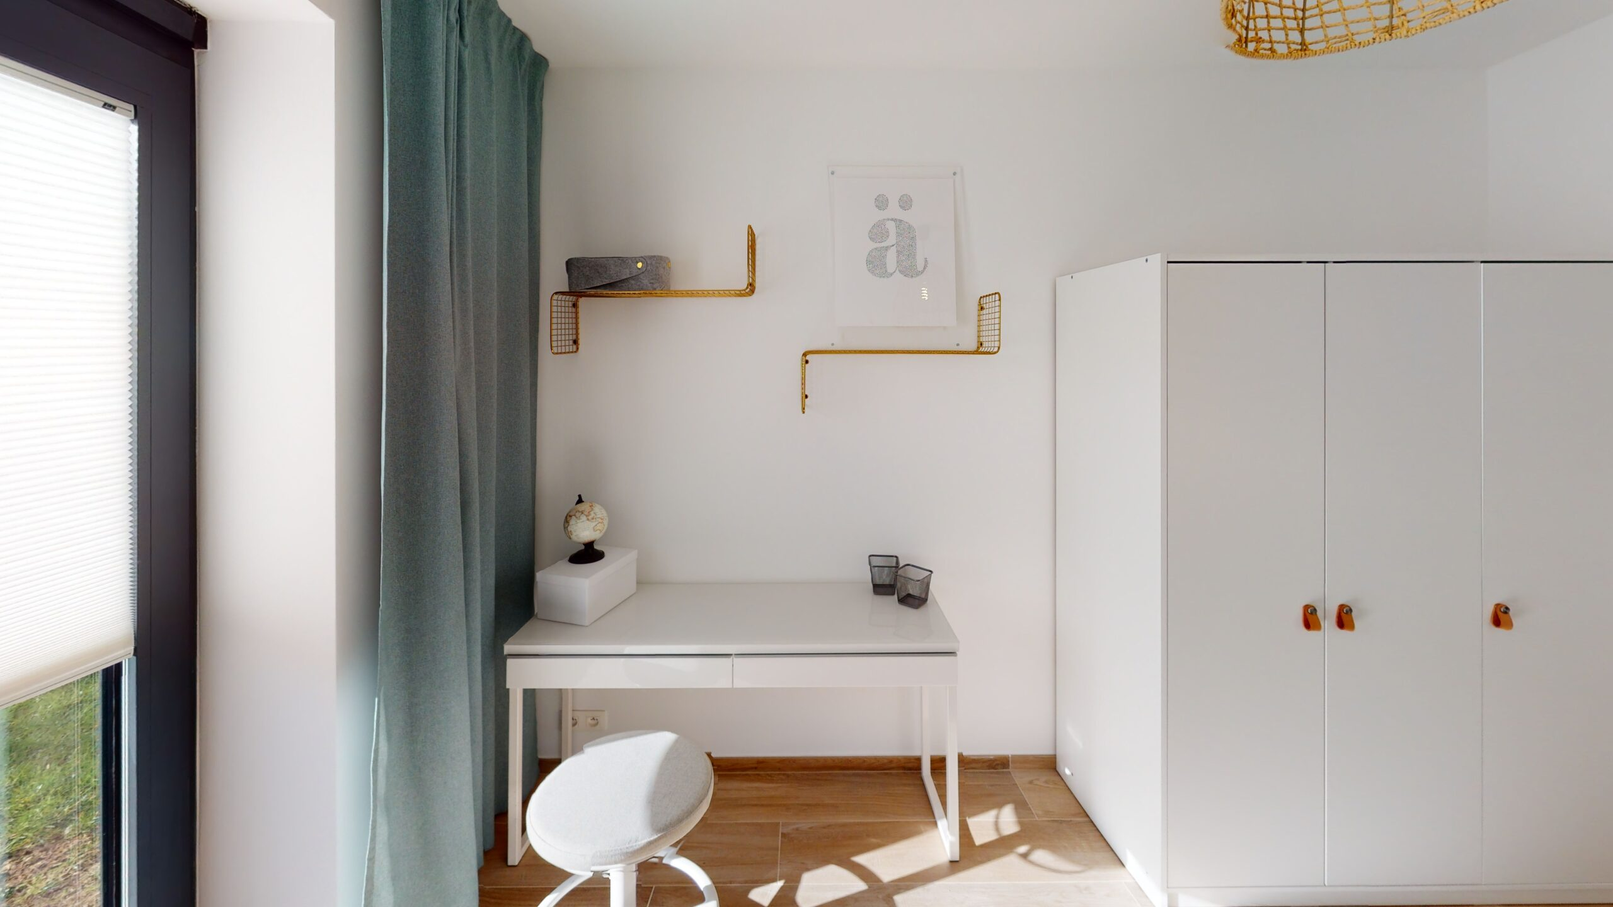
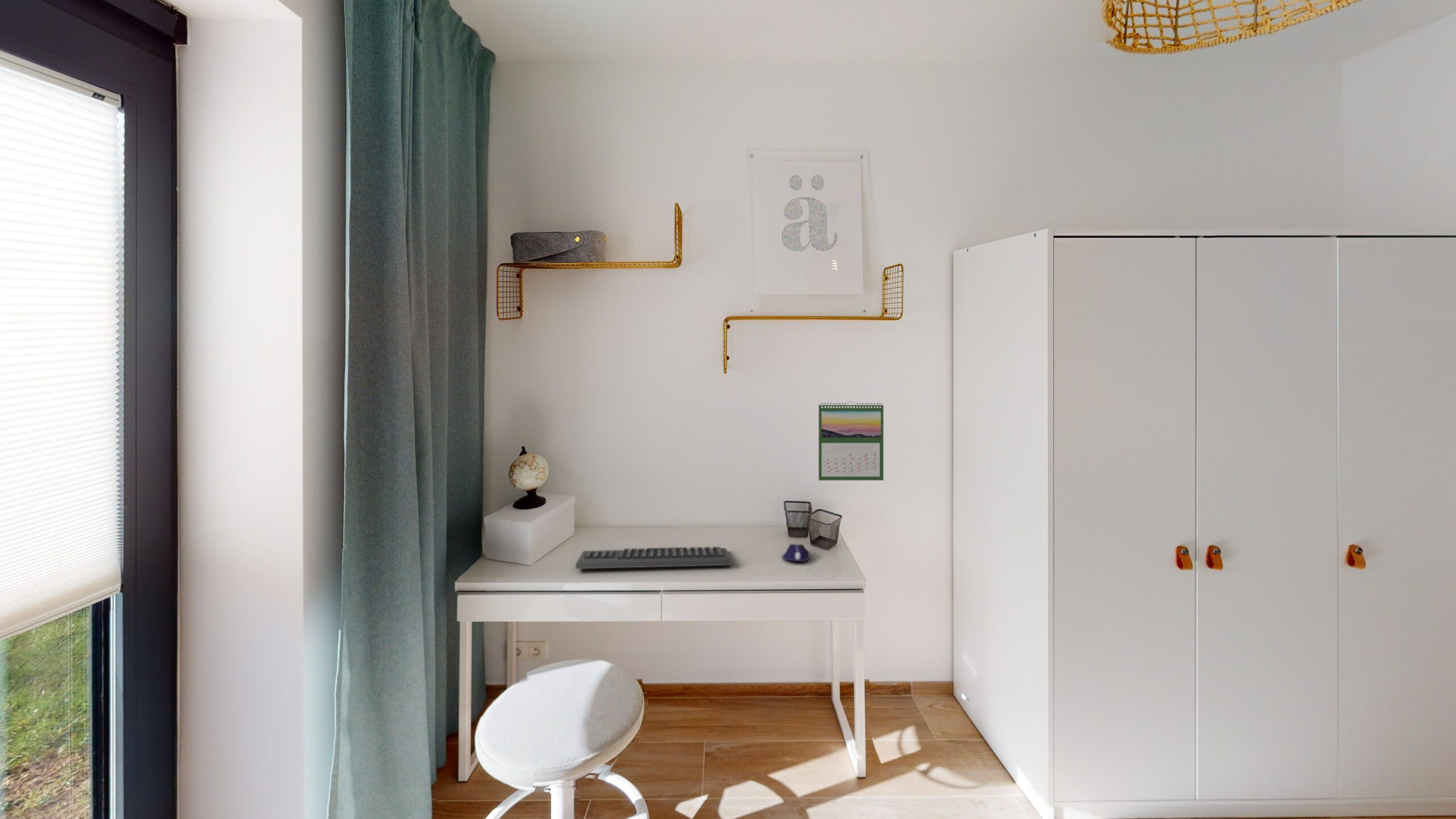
+ computer mouse (795, 550)
+ calendar (851, 441)
+ keyboard (655, 556)
